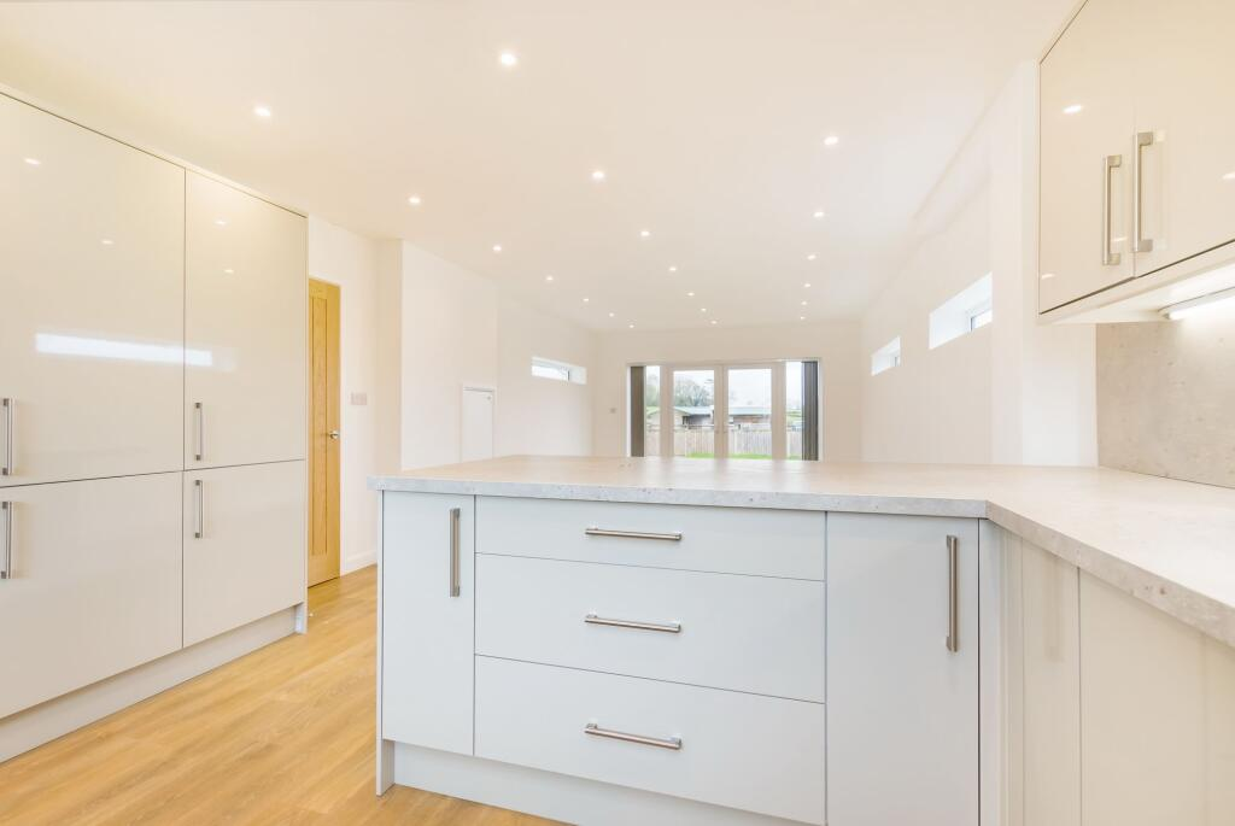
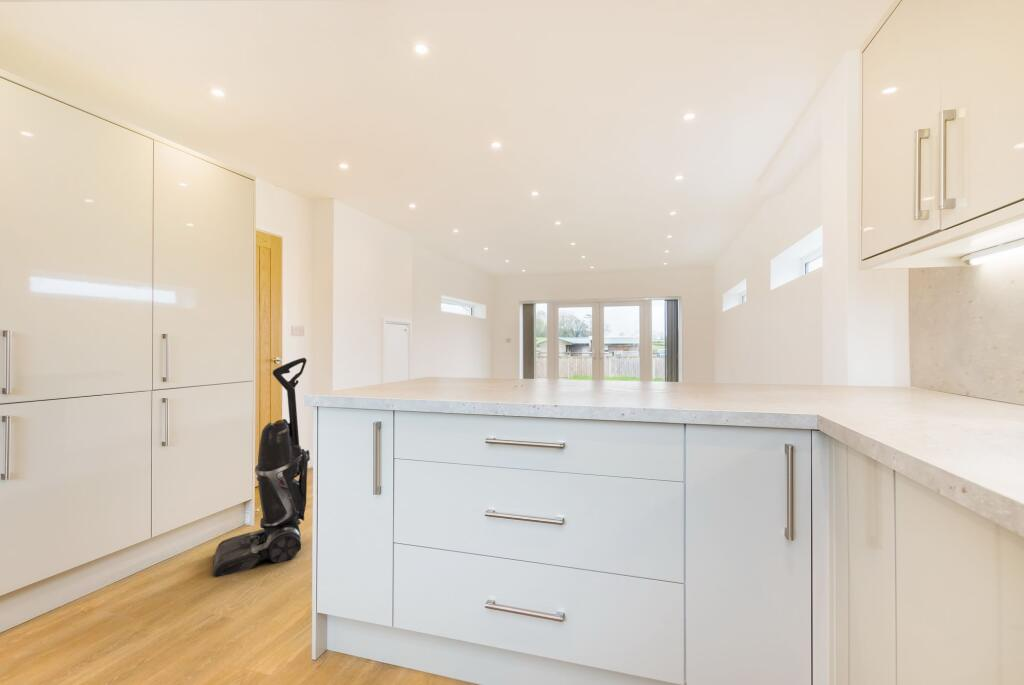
+ vacuum cleaner (258, 456)
